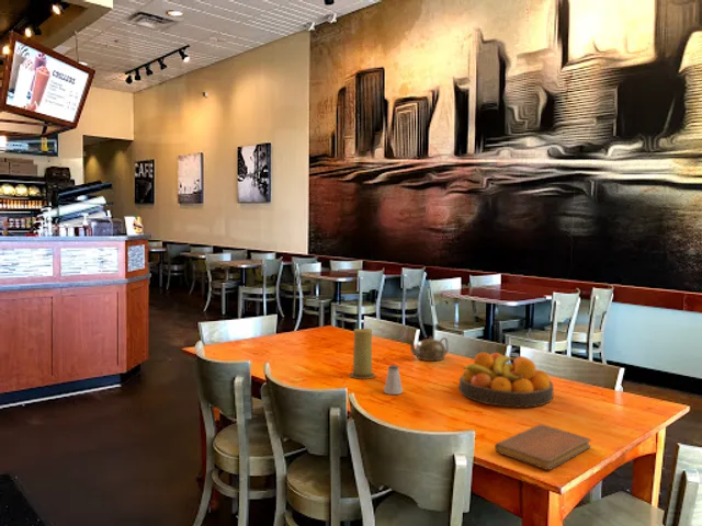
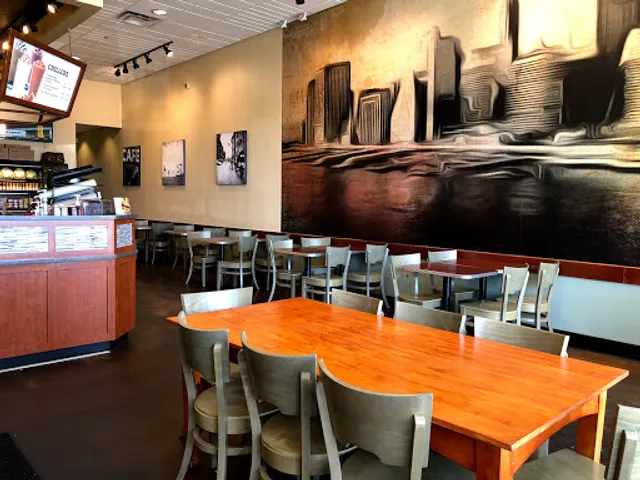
- saltshaker (393, 378)
- fruit bowl (505, 374)
- notebook (543, 445)
- teapot (428, 347)
- candle (362, 352)
